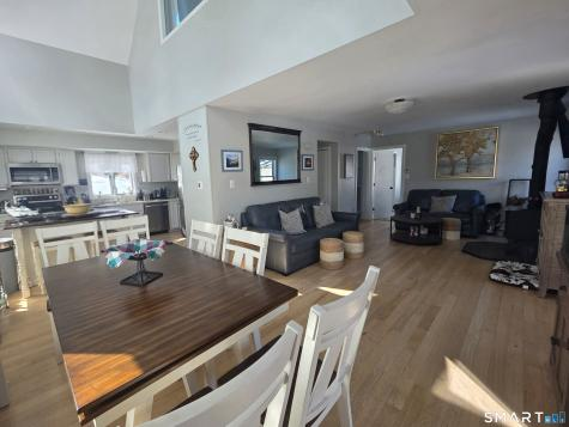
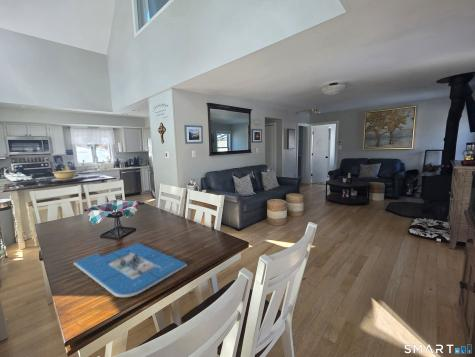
+ board game (129, 261)
